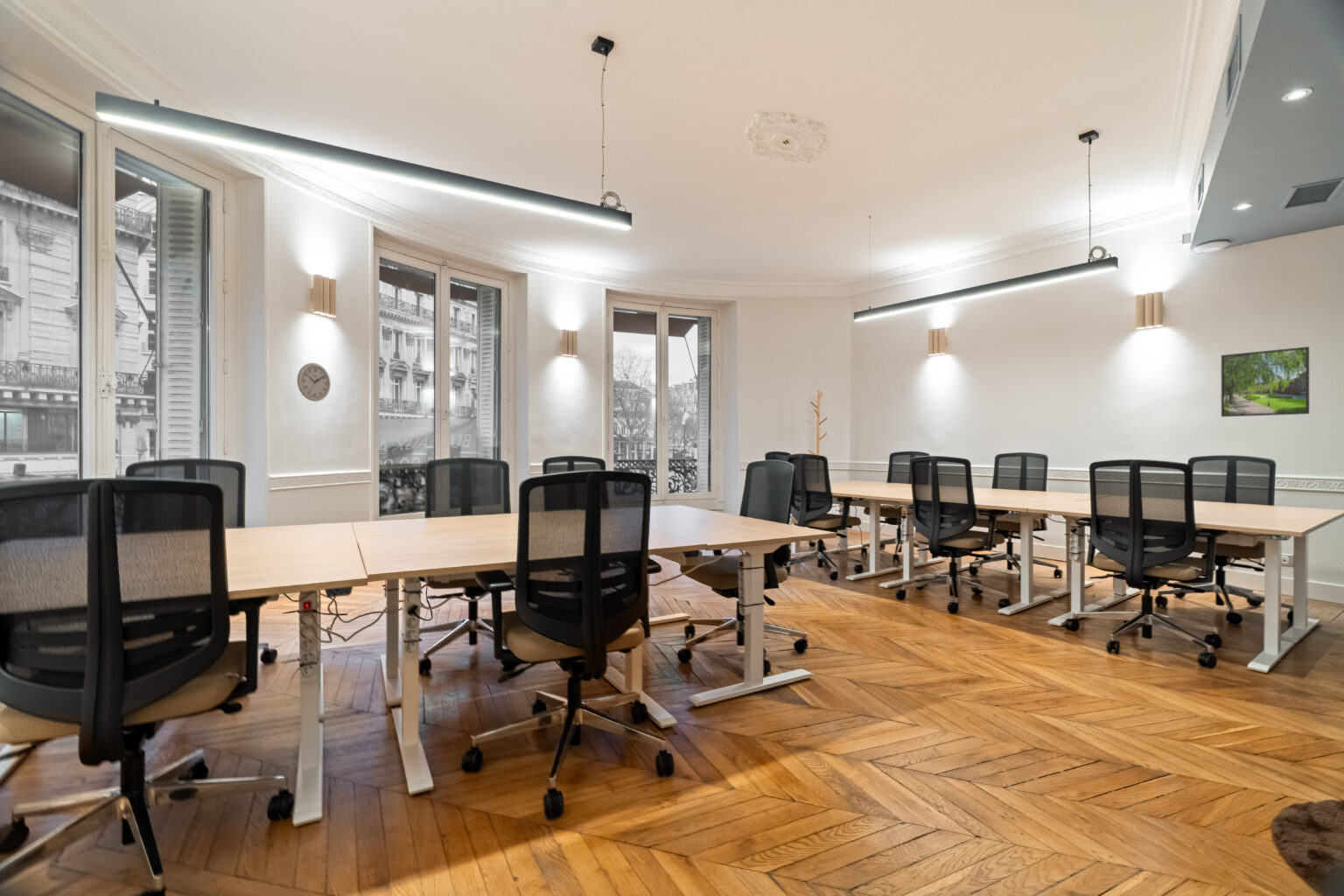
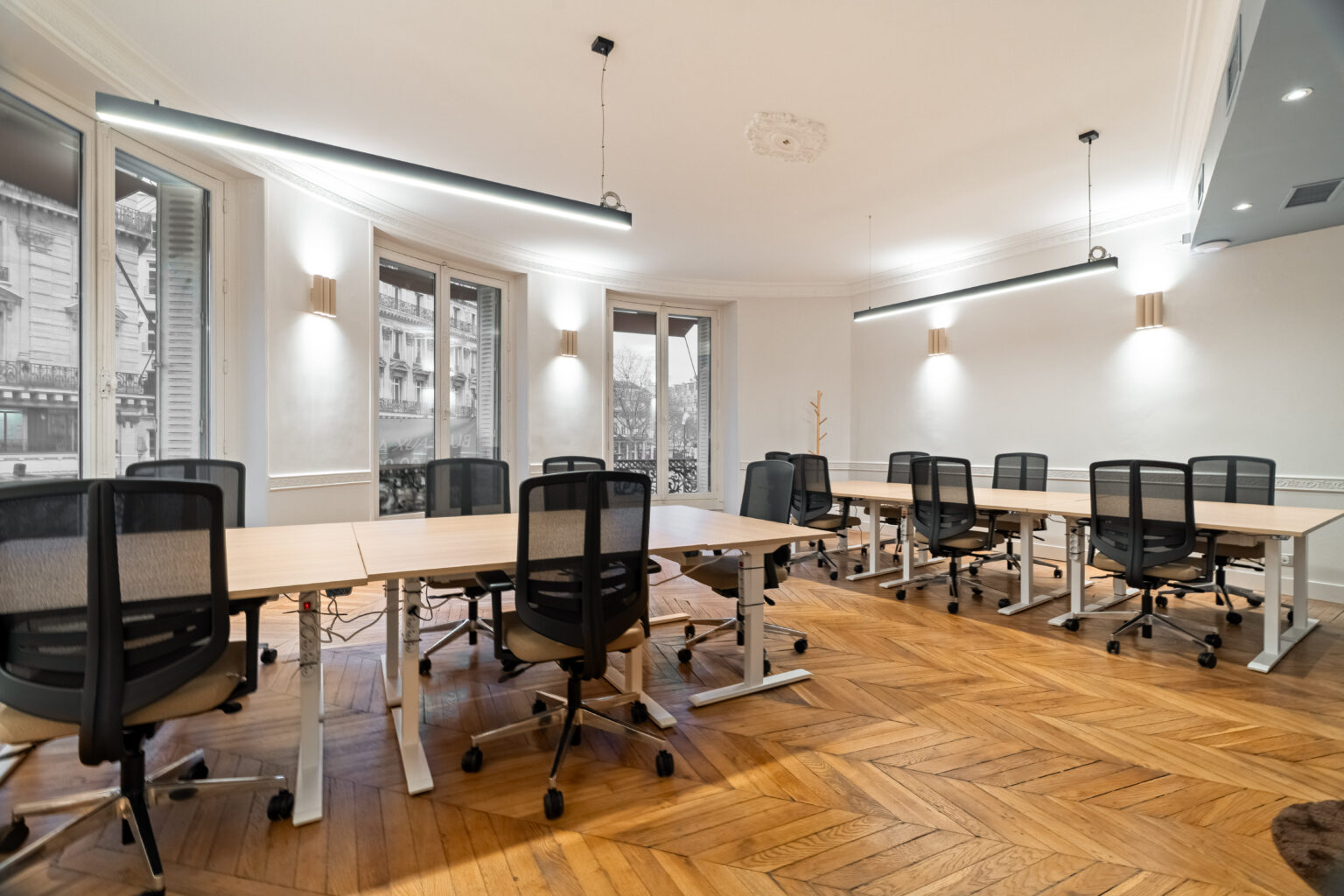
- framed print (1263, 383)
- wall clock (314, 382)
